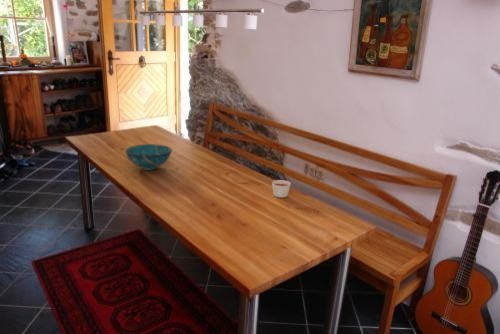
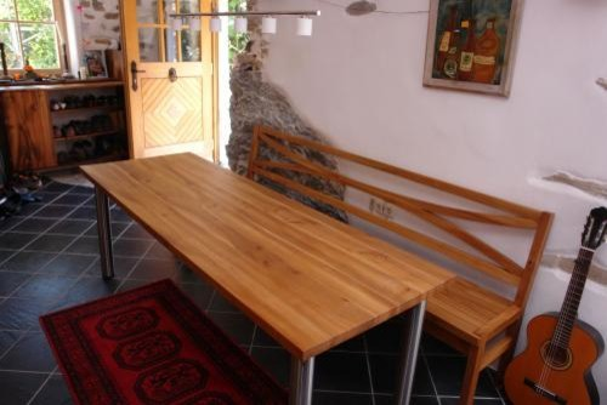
- decorative bowl (149, 158)
- candle (280, 189)
